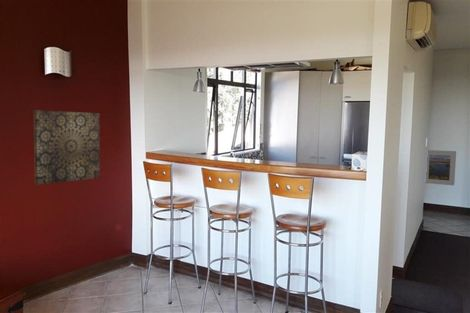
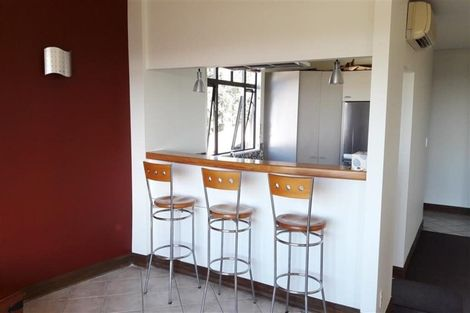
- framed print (439, 167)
- wall art (69, 146)
